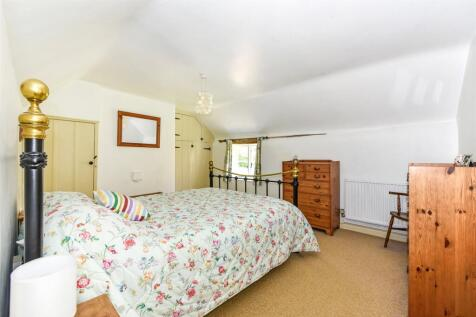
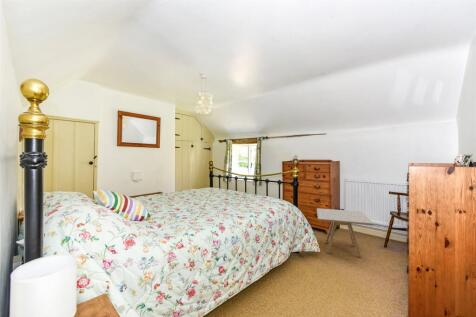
+ side table (334, 231)
